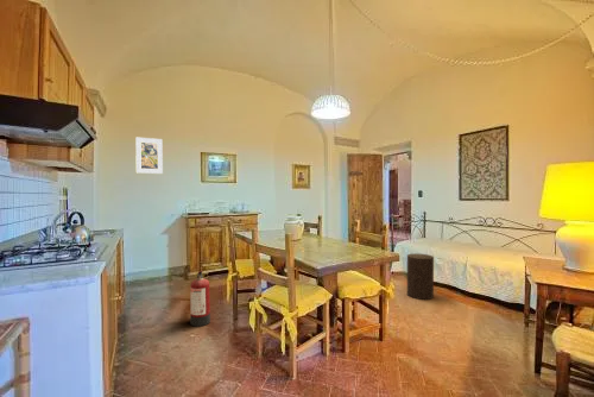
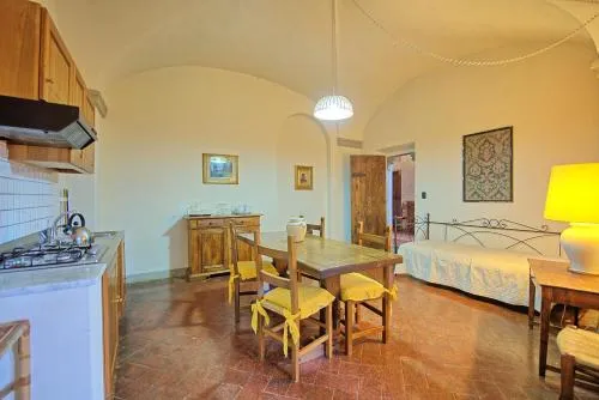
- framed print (148, 156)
- stool (419, 275)
- fire extinguisher (200, 294)
